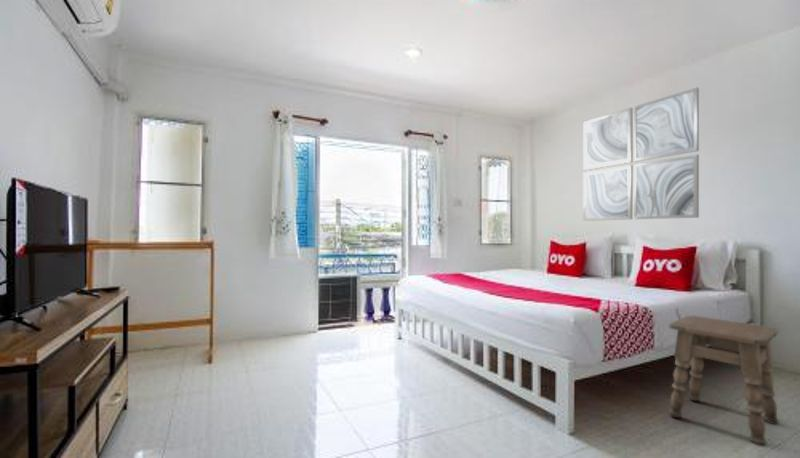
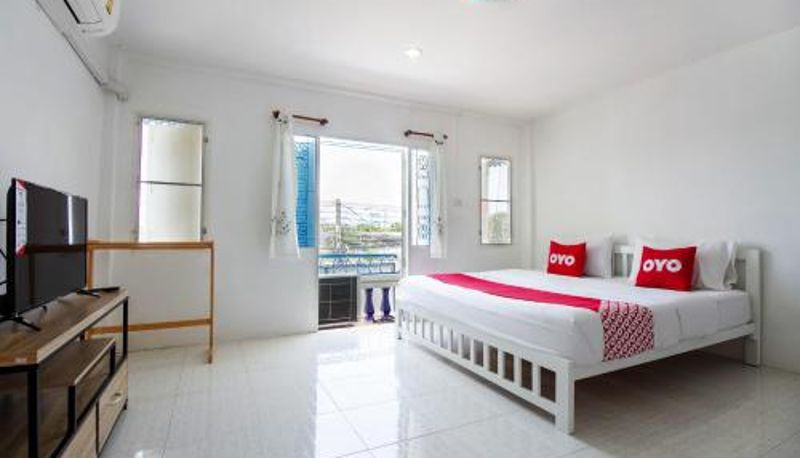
- side table (725, 362)
- wall art (634, 164)
